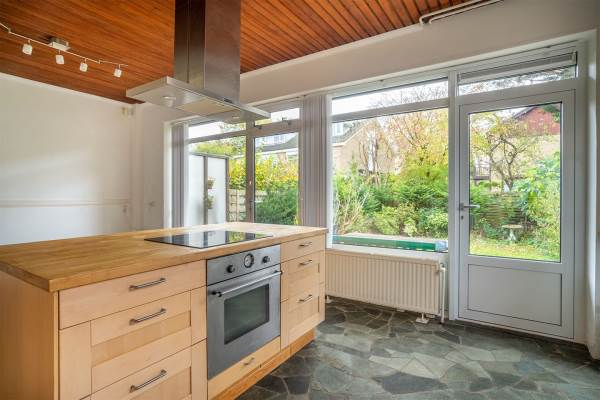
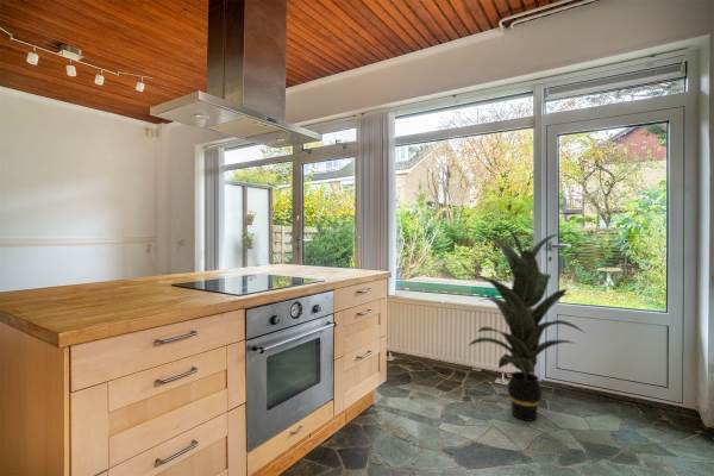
+ indoor plant (516, 317)
